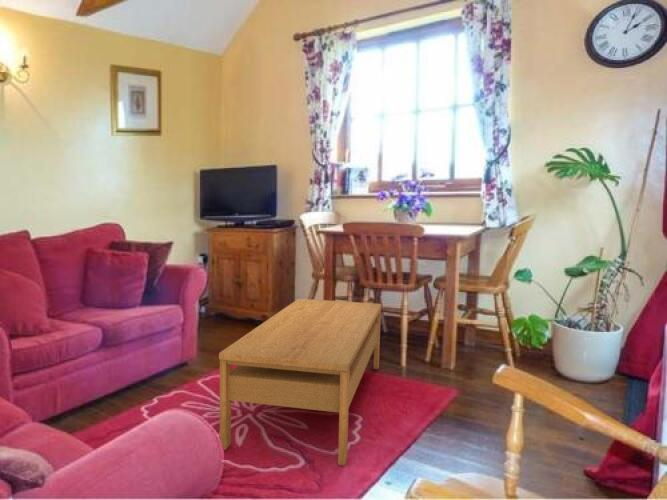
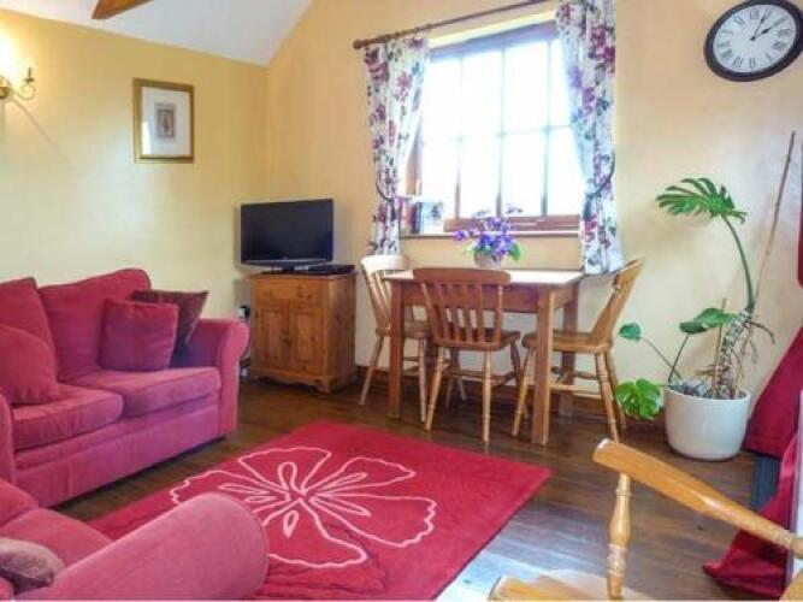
- coffee table (316, 362)
